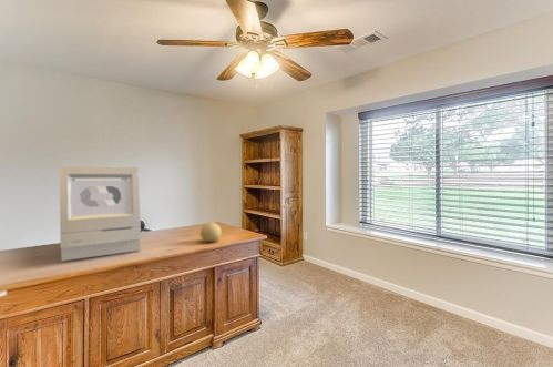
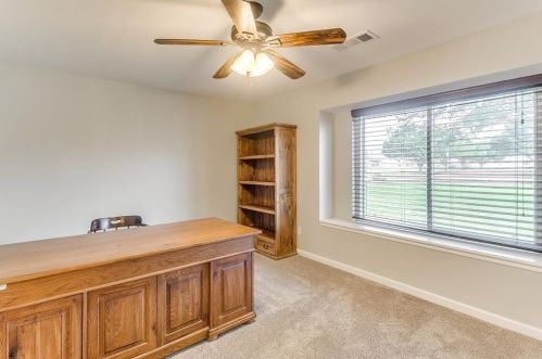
- all-in-one computer (101, 208)
- decorative ball (211, 232)
